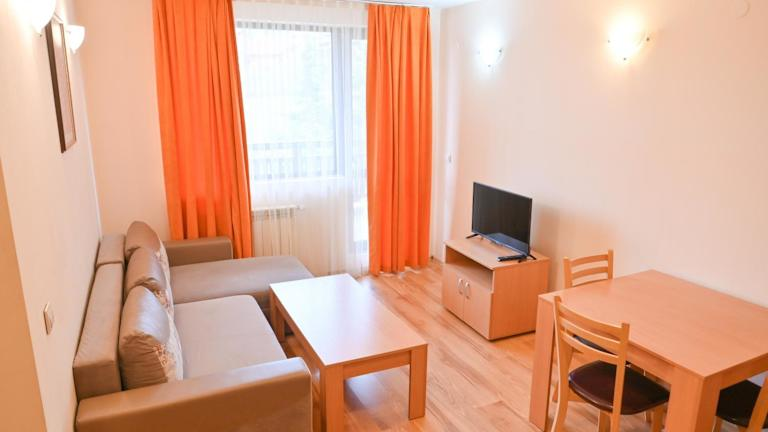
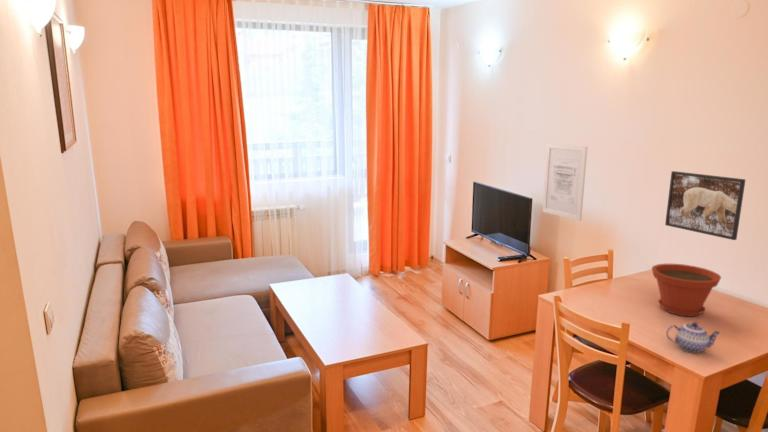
+ wall art (563, 181)
+ plant pot (683, 291)
+ teapot (692, 335)
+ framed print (702, 203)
